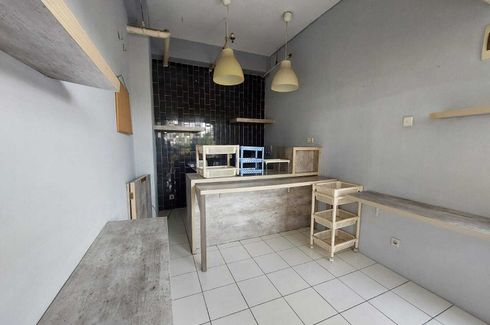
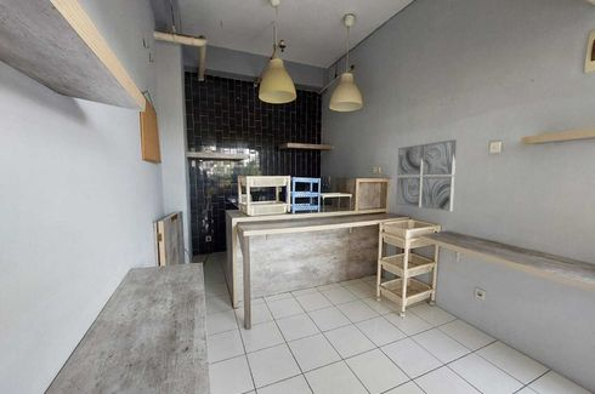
+ wall art (421, 175)
